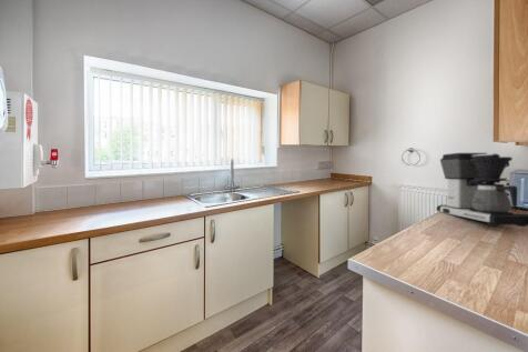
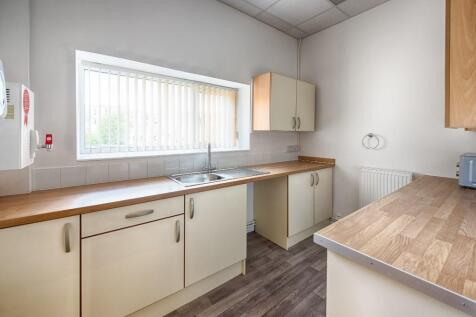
- coffee maker (478, 185)
